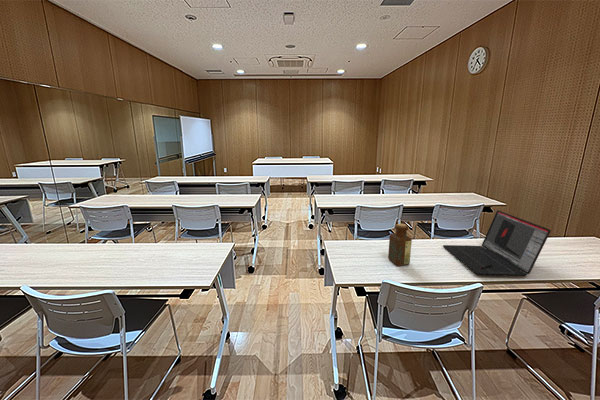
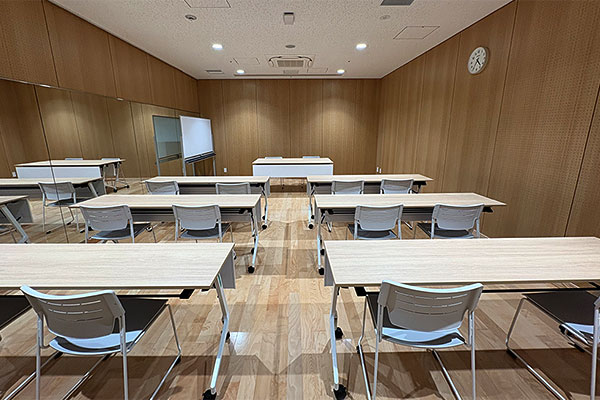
- laptop (488, 239)
- bottle (400, 243)
